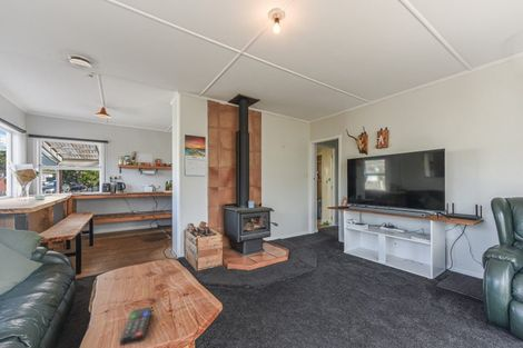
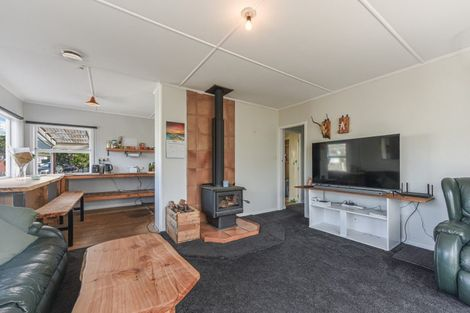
- remote control (137, 324)
